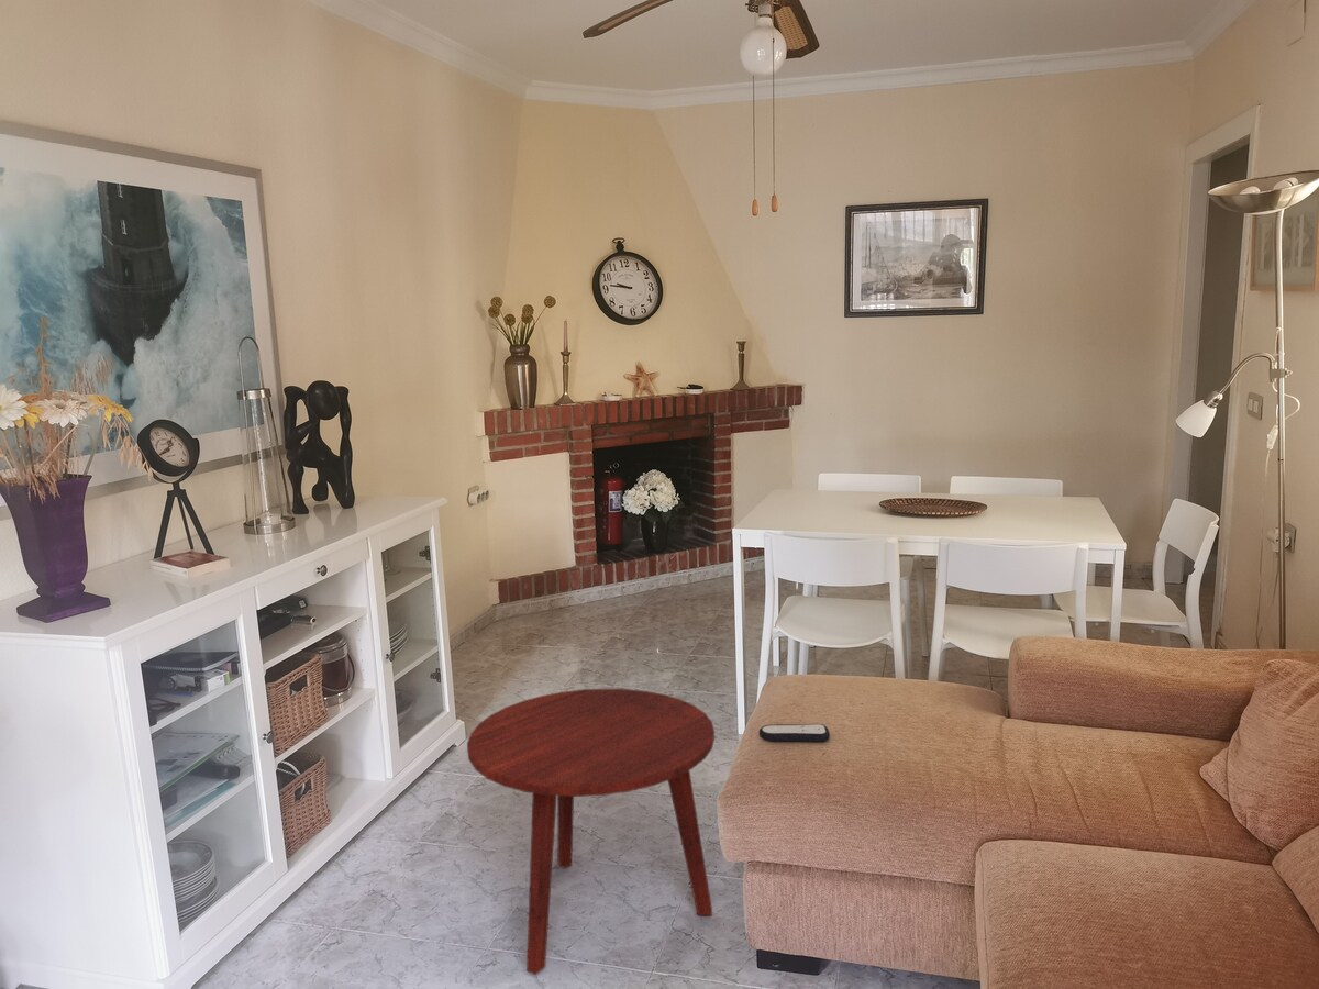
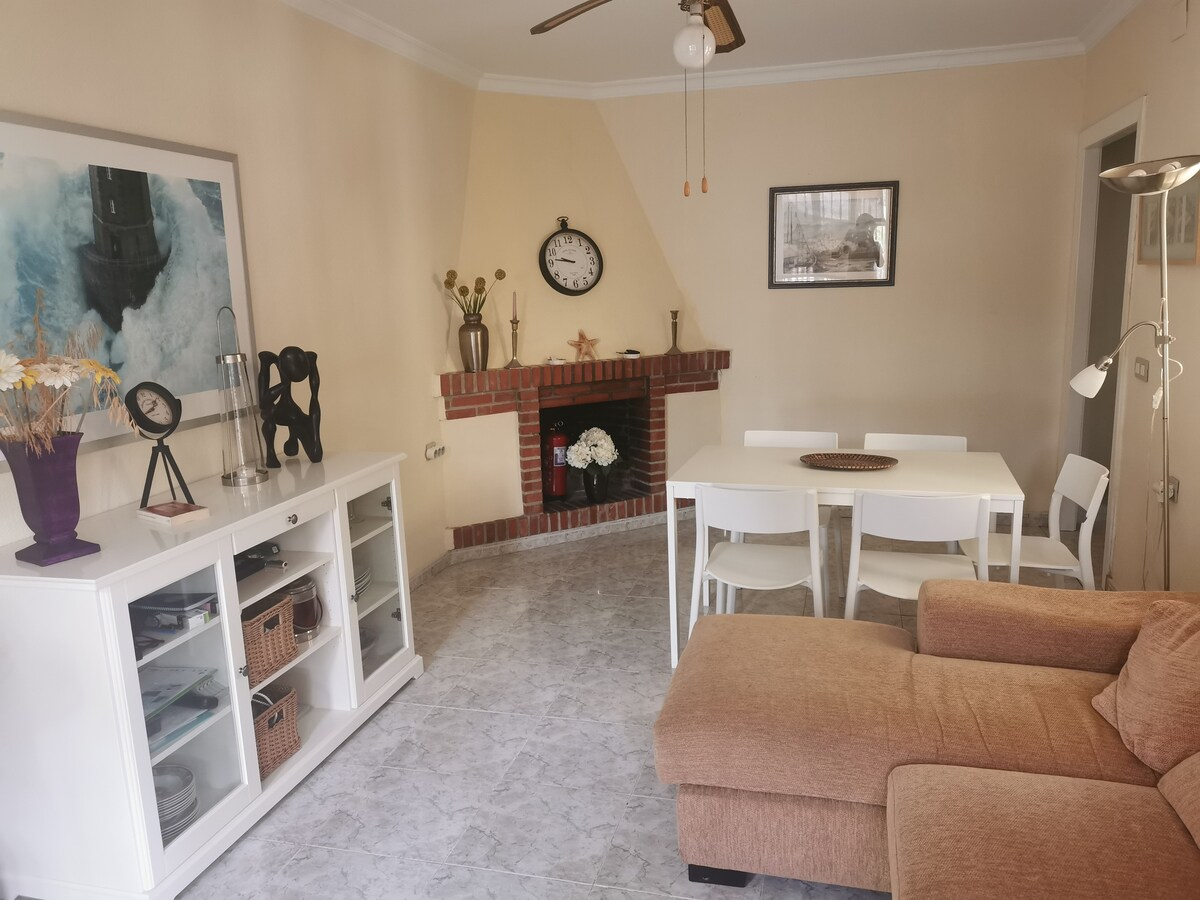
- remote control (794, 732)
- side table (572, 822)
